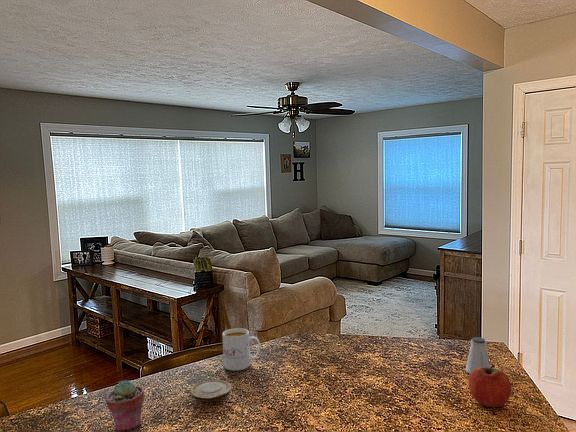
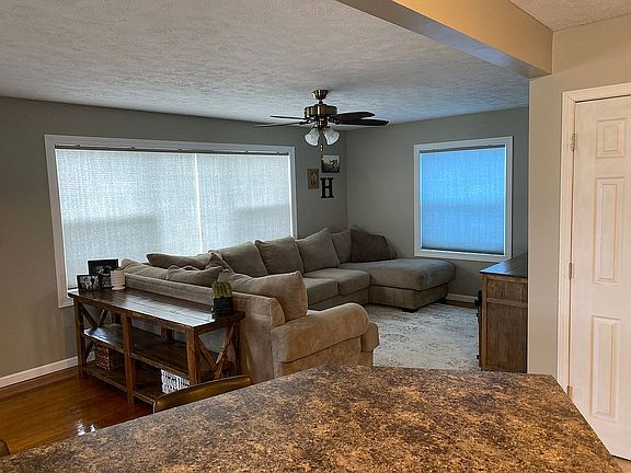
- apple (489, 384)
- mug (241, 348)
- wood slice (211, 392)
- potted succulent (125, 402)
- saltshaker (478, 355)
